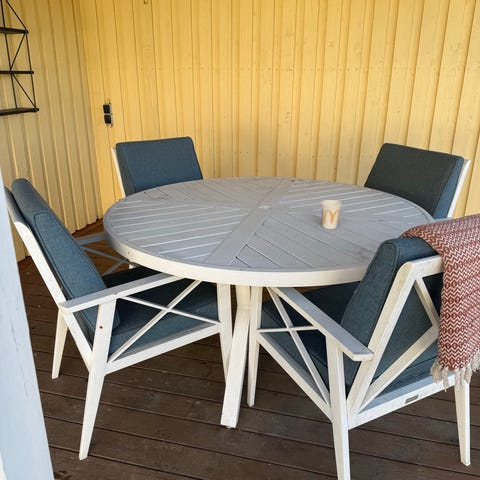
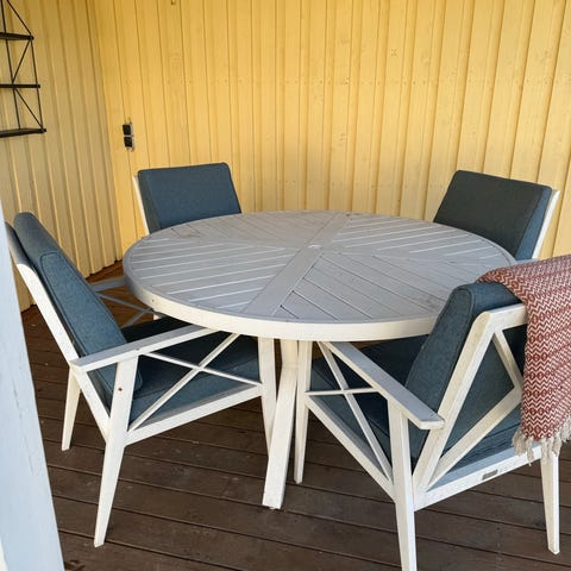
- cup (330, 215)
